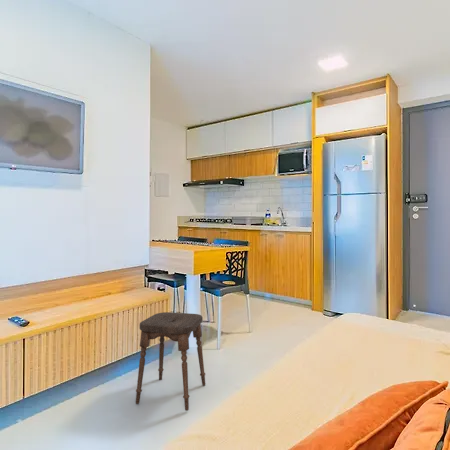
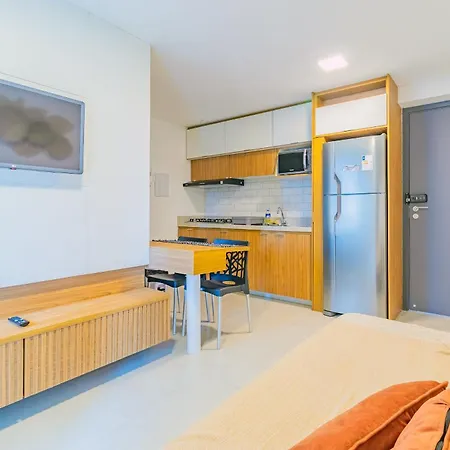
- stool (178, 350)
